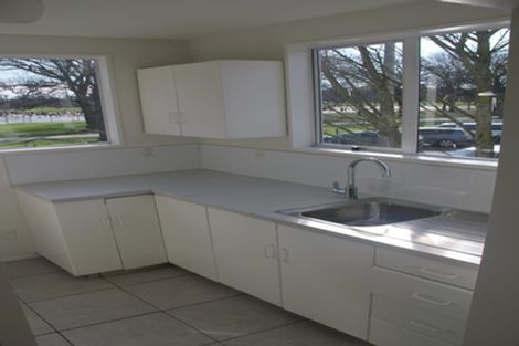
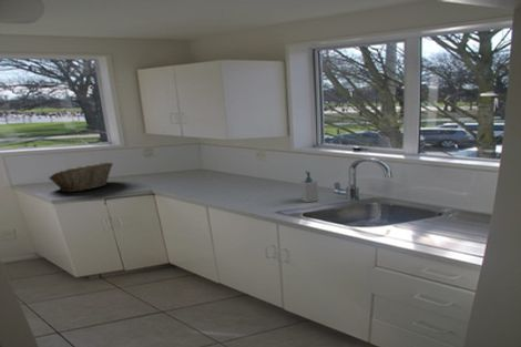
+ fruit basket (82, 175)
+ soap bottle (308, 185)
